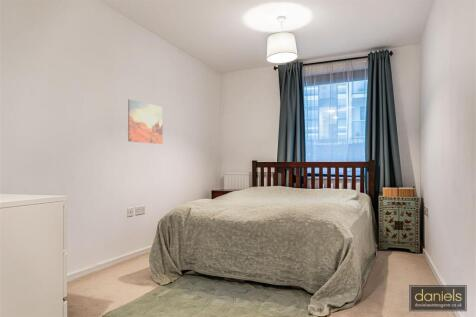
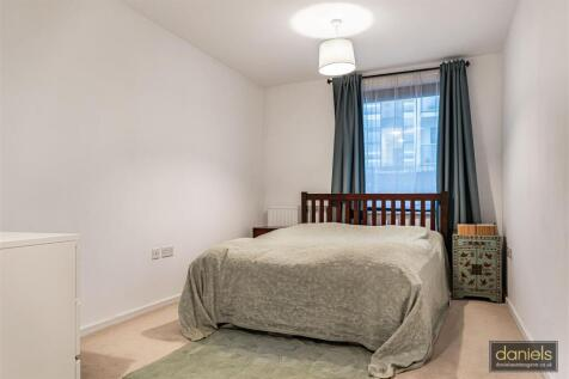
- wall art (146, 123)
